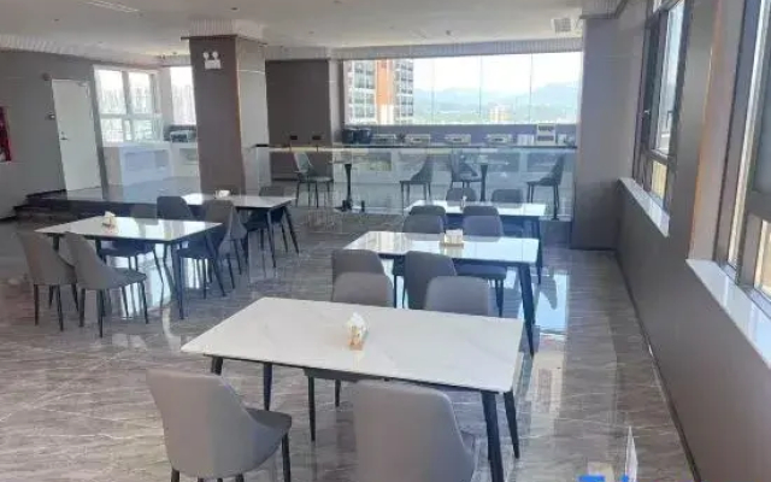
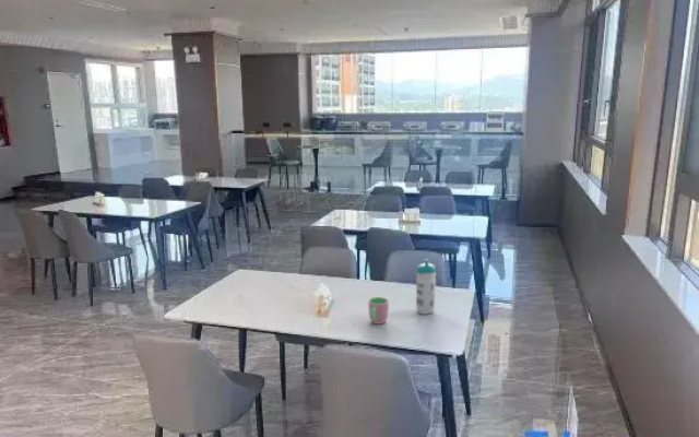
+ water bottle (426, 285)
+ cup (377, 311)
